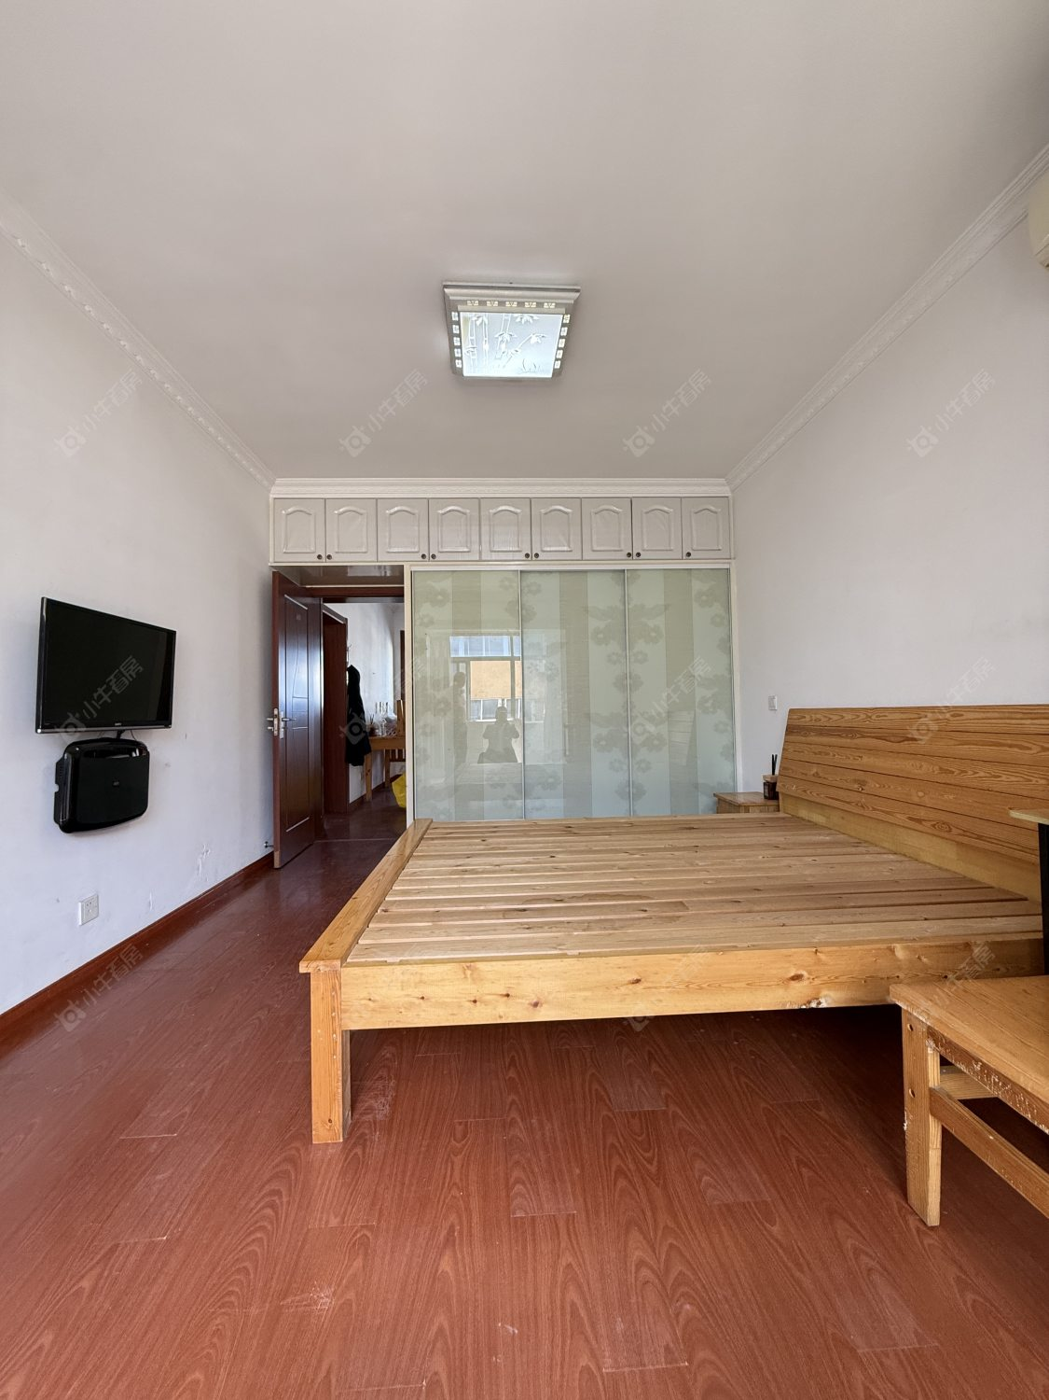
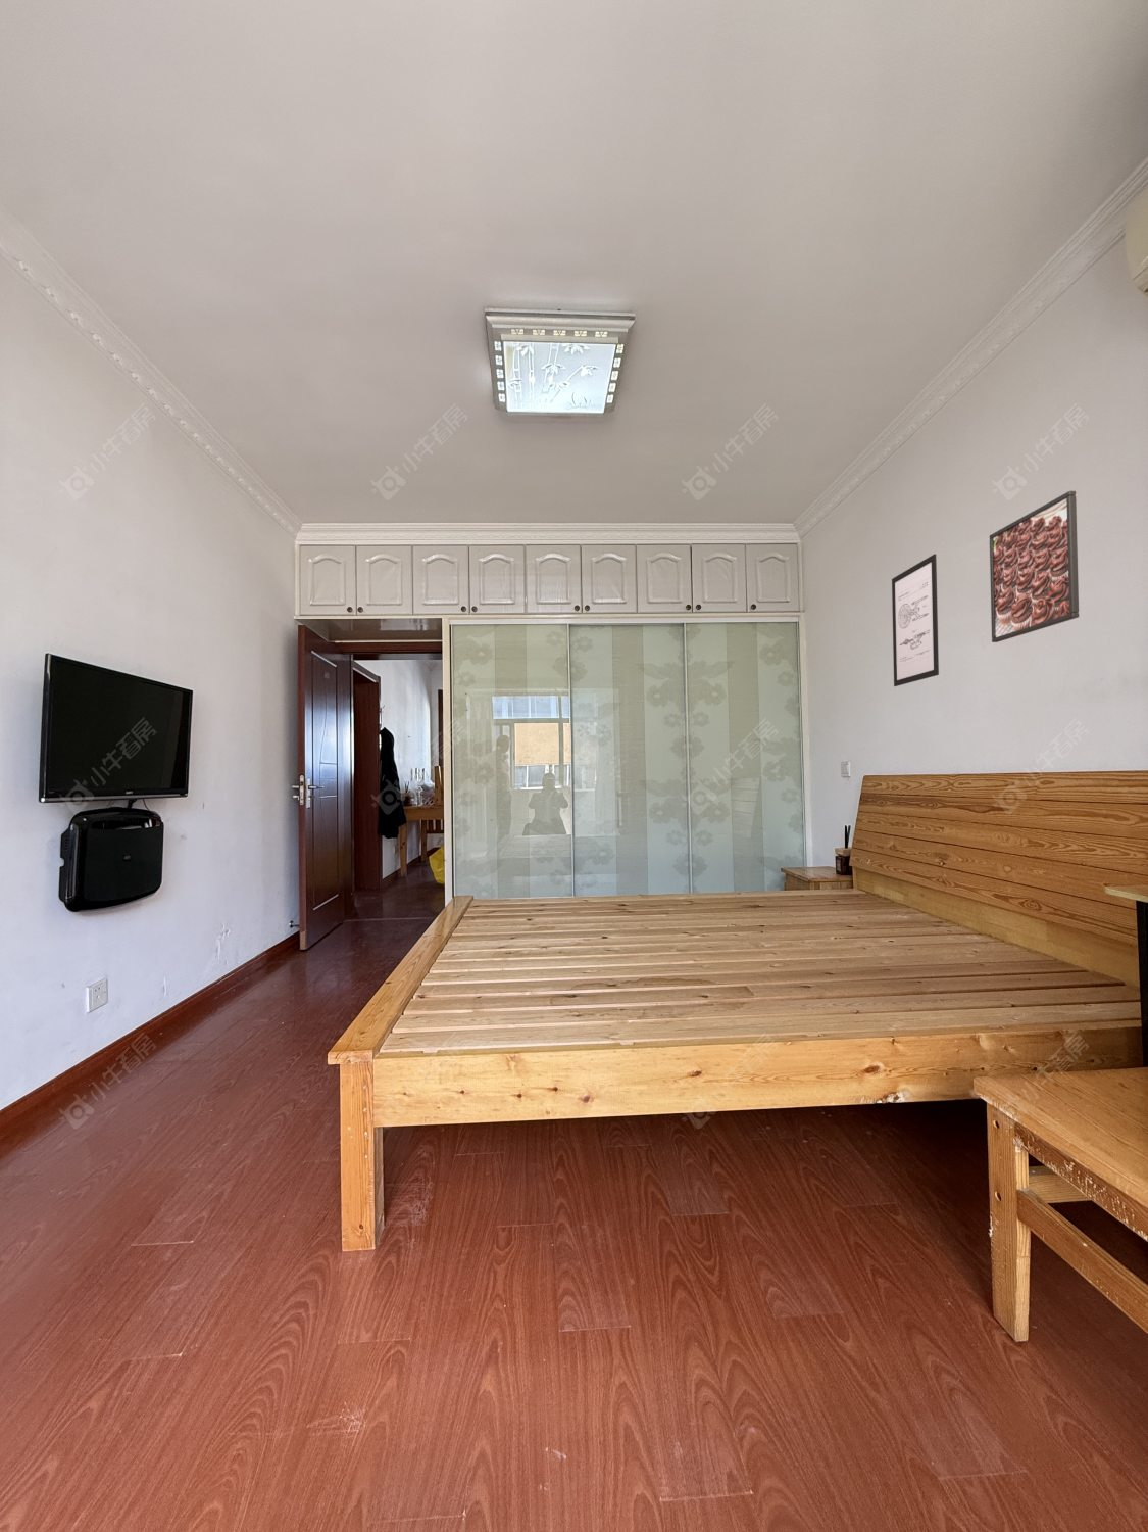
+ wall art (913, 624)
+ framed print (1030, 572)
